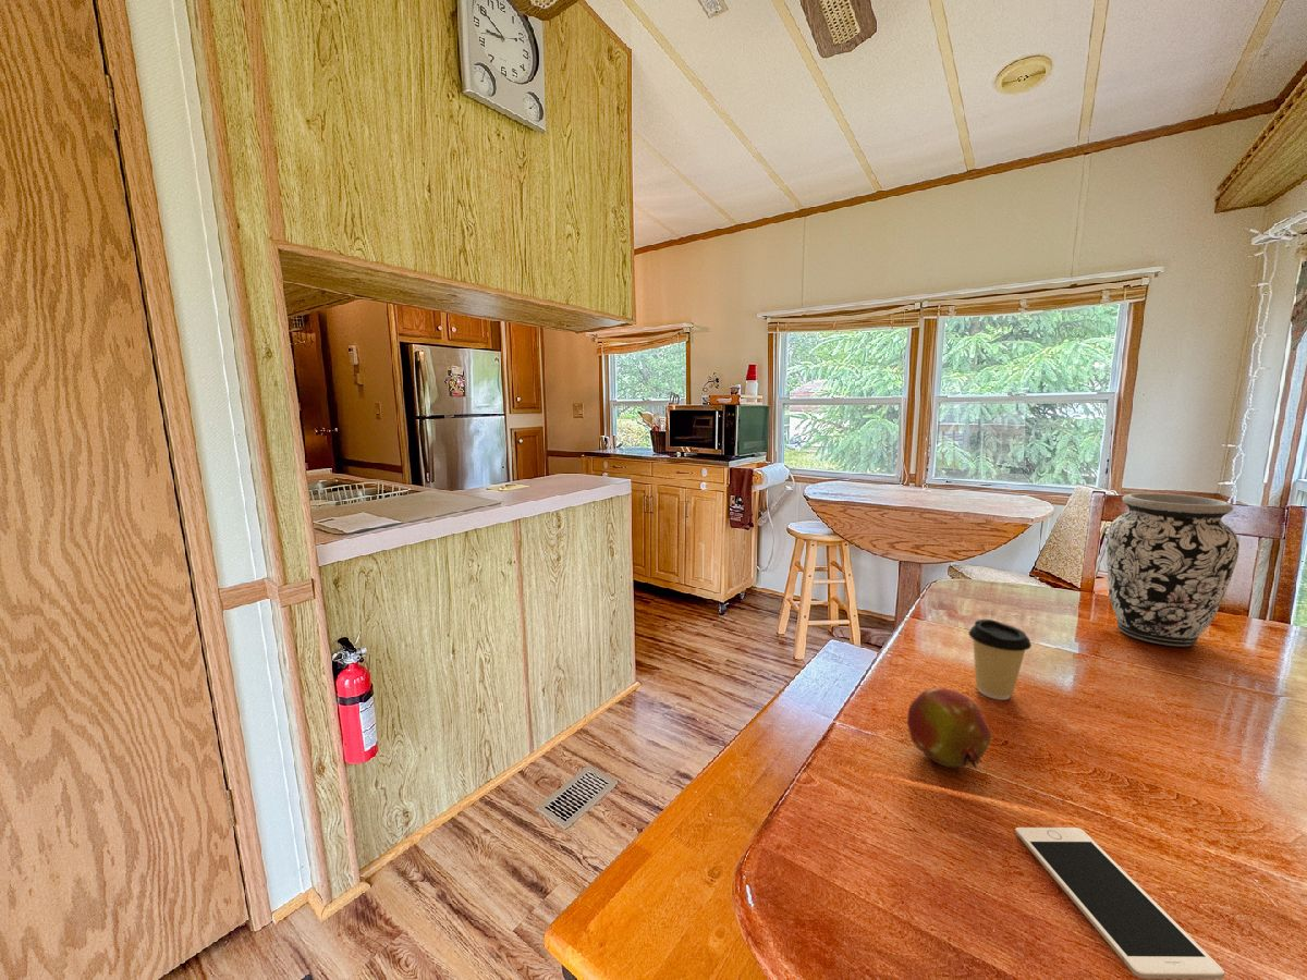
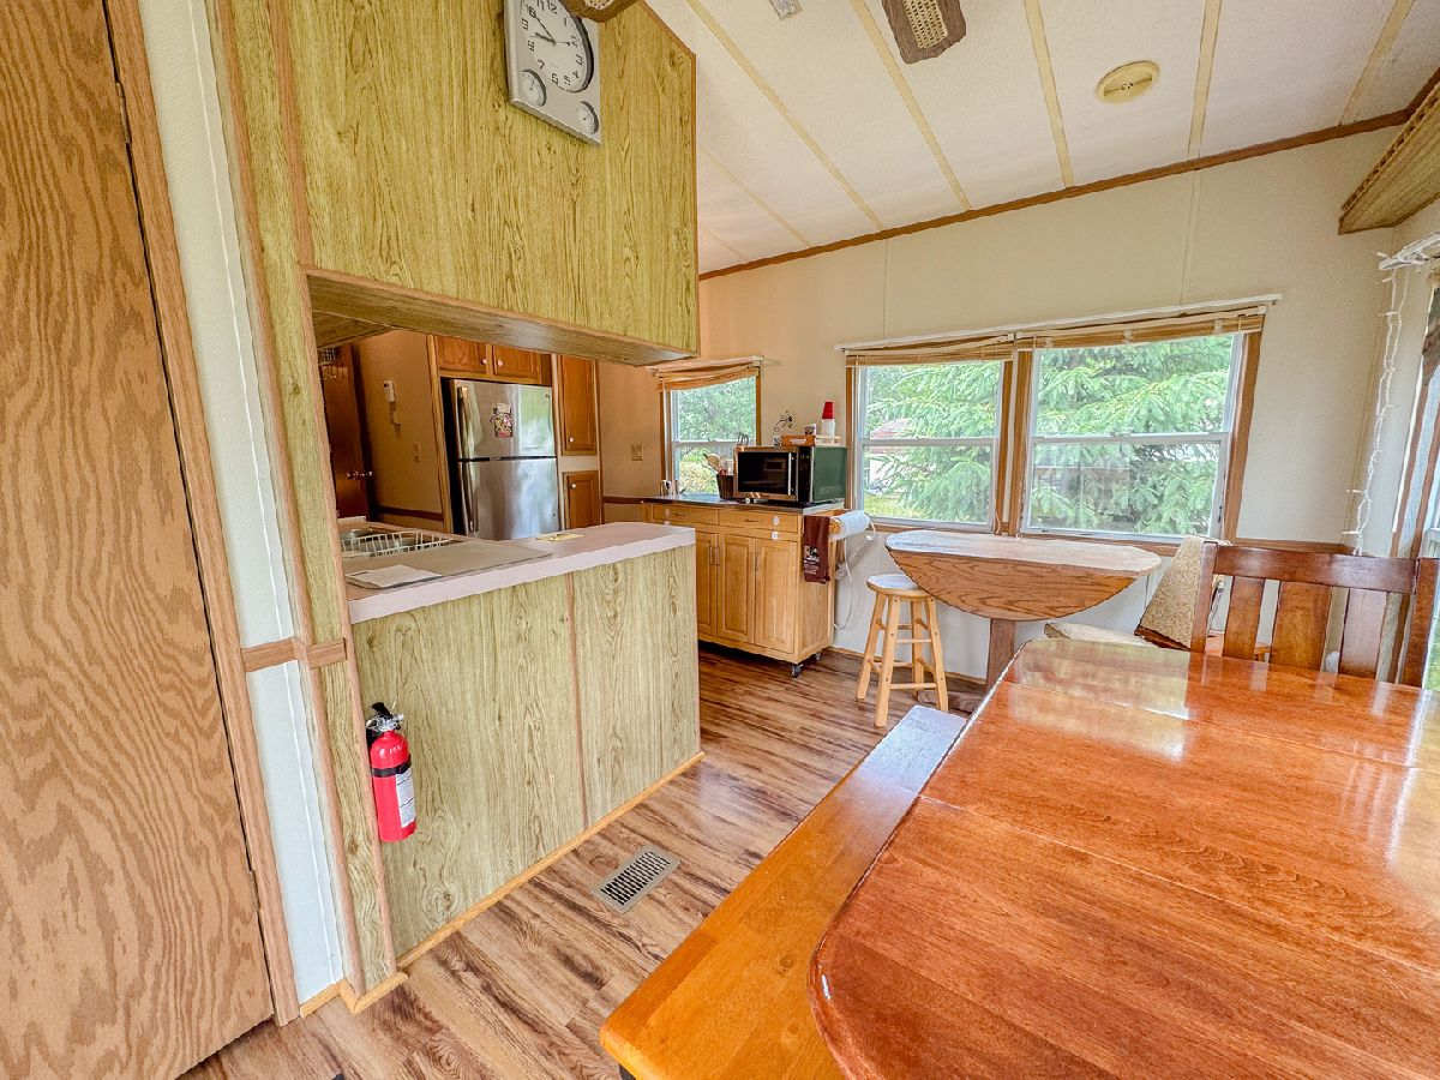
- cell phone (1104, 892)
- fruit (951, 732)
- coffee cup (997, 660)
- vase (1164, 568)
